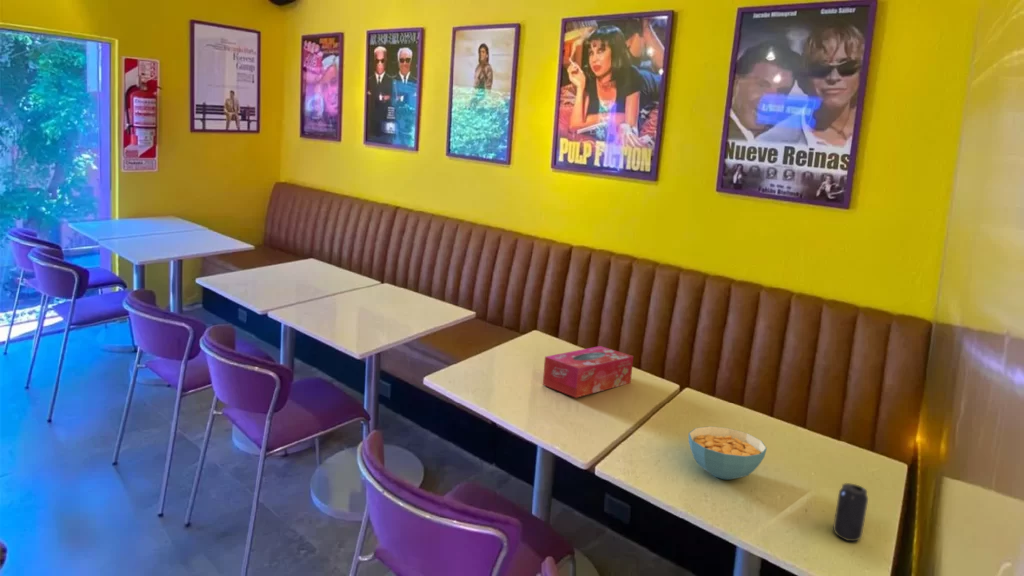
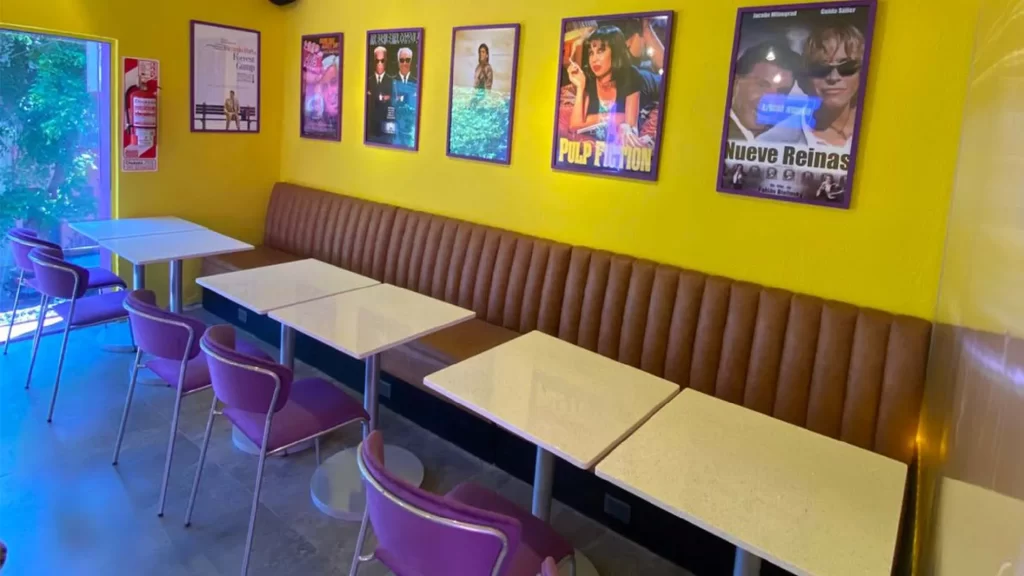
- beverage can (850, 512)
- tissue box (588, 370)
- cereal bowl (724, 457)
